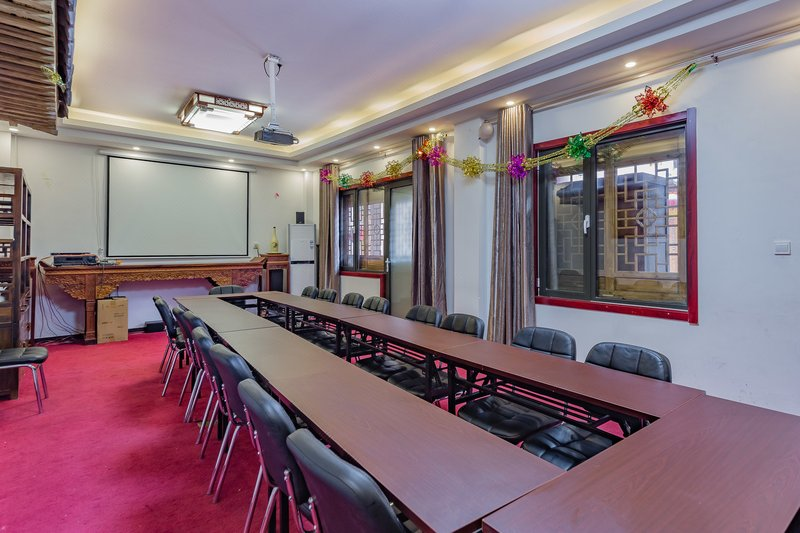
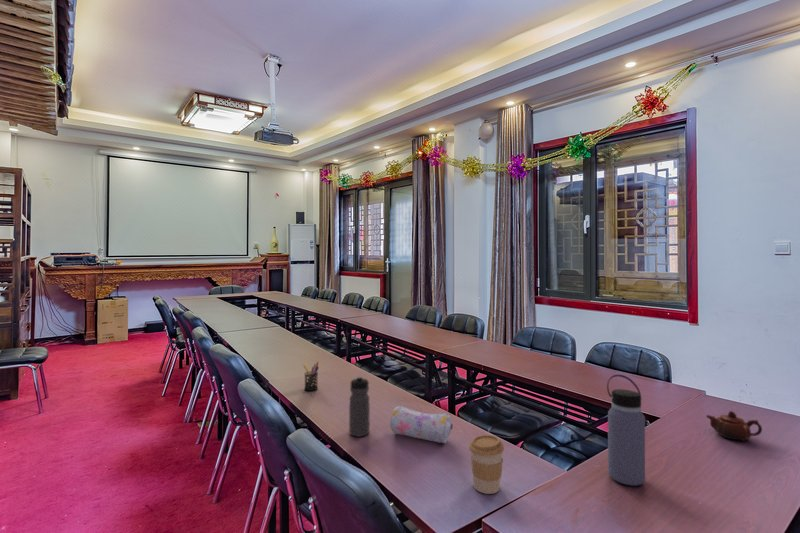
+ water bottle (625, 428)
+ teapot (733, 423)
+ pen holder (312, 374)
+ water bottle (359, 404)
+ pencil case (420, 423)
+ coffee cup (486, 462)
